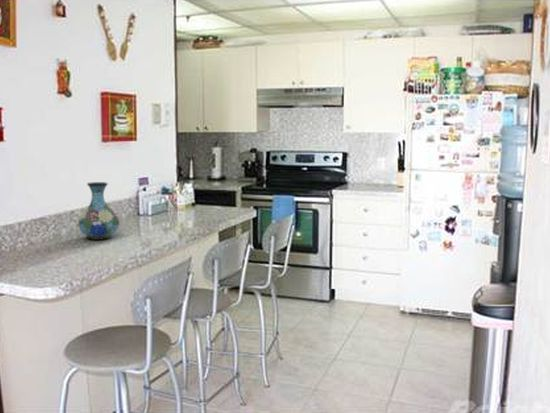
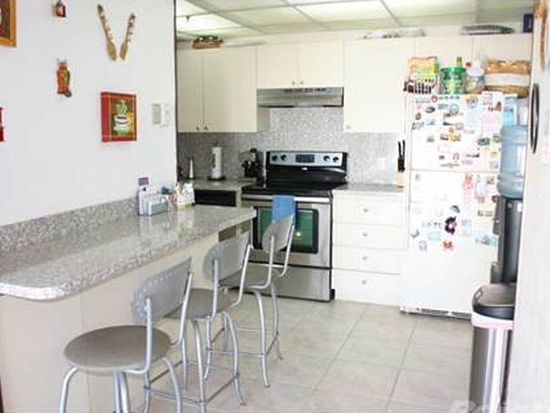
- vase (98, 210)
